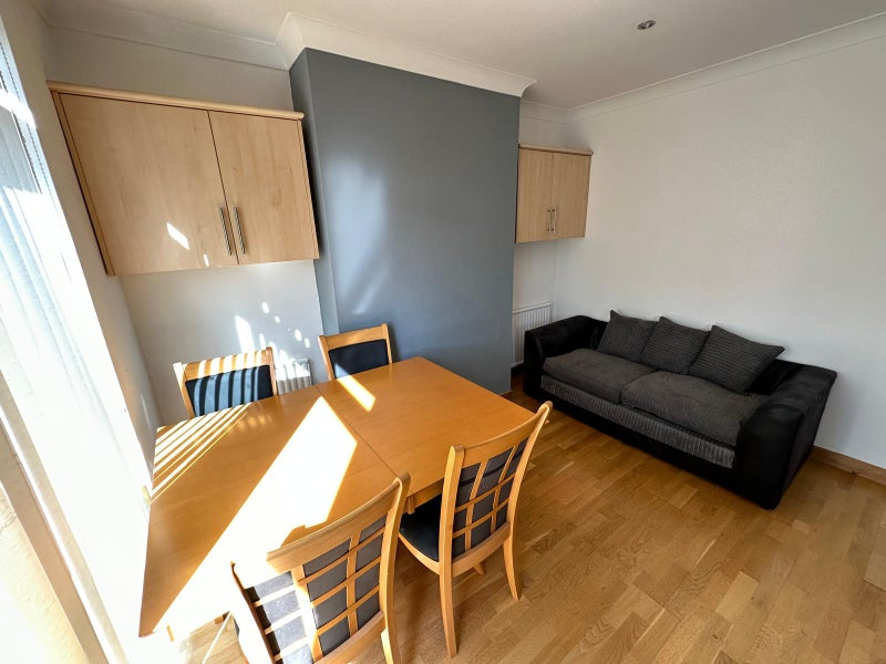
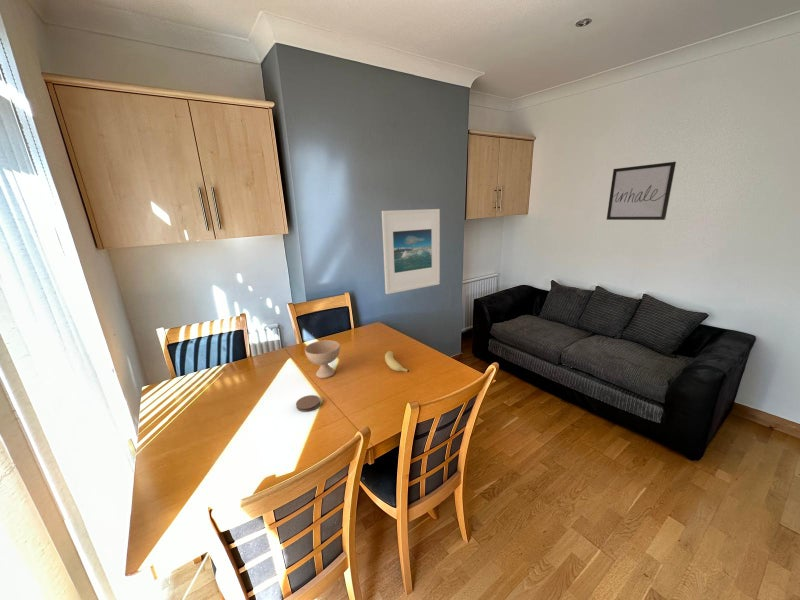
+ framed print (413, 250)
+ wall art (638, 193)
+ coaster (308, 403)
+ banana (396, 361)
+ bowl (323, 360)
